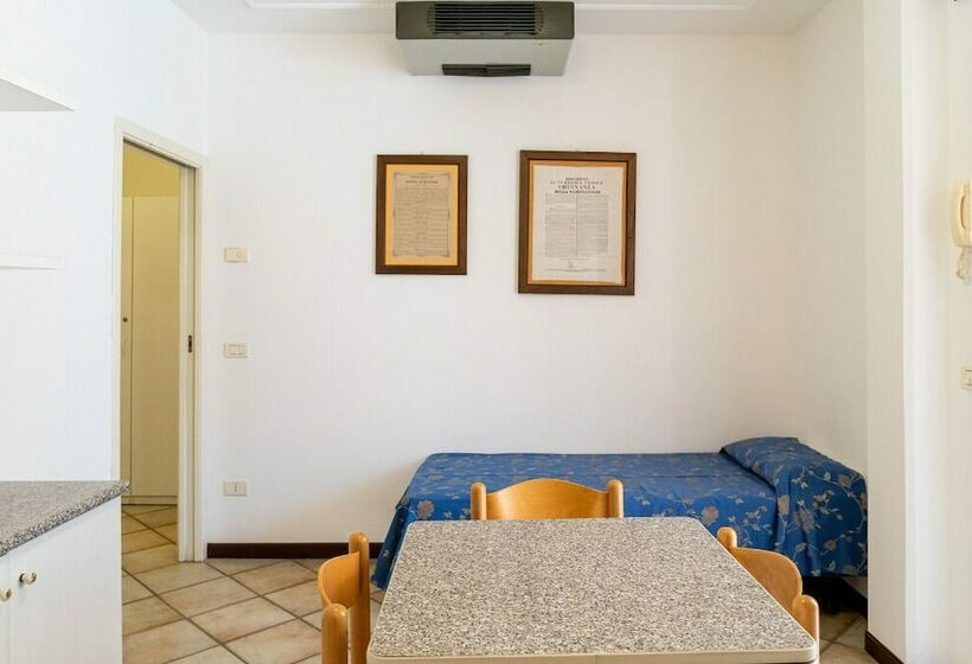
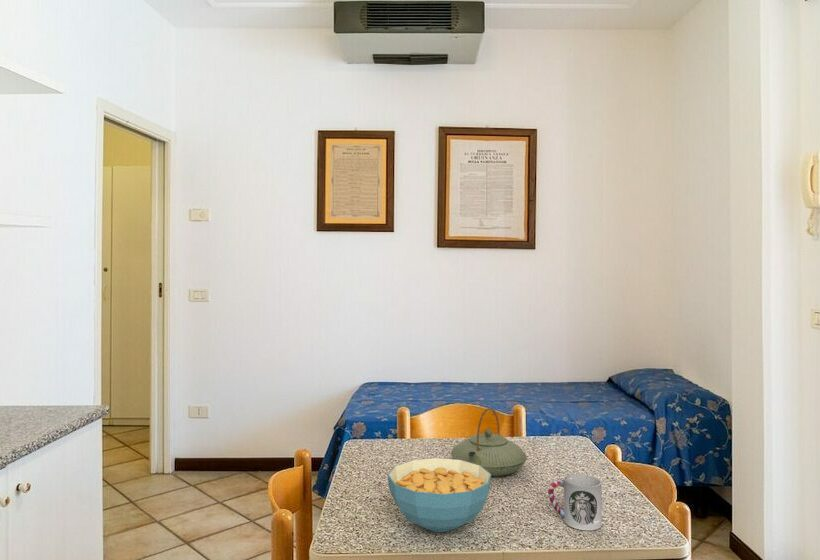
+ cup (574, 500)
+ teapot (486, 439)
+ cereal bowl (439, 499)
